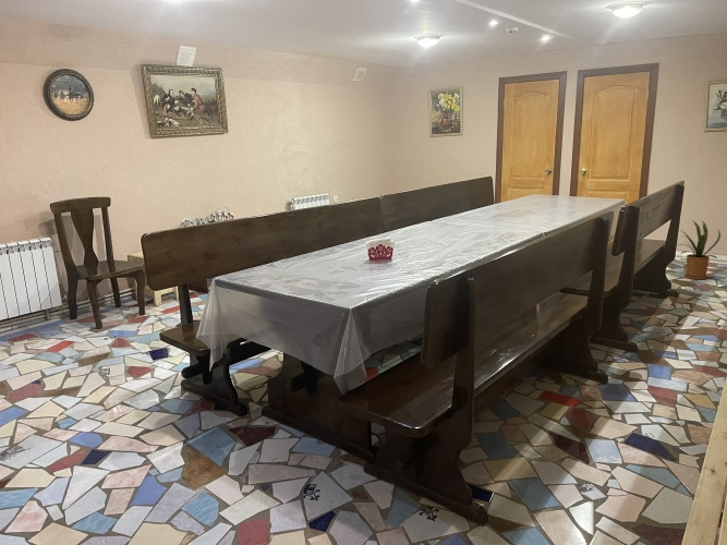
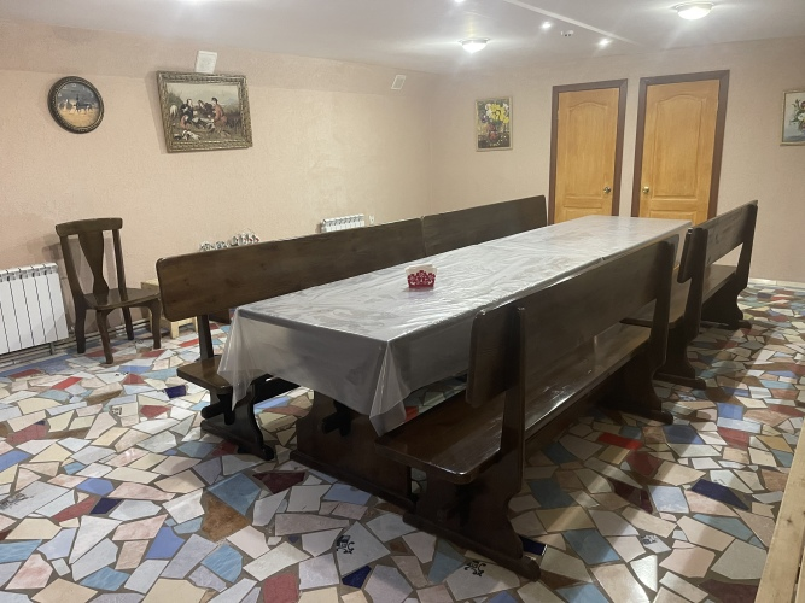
- house plant (694, 251)
